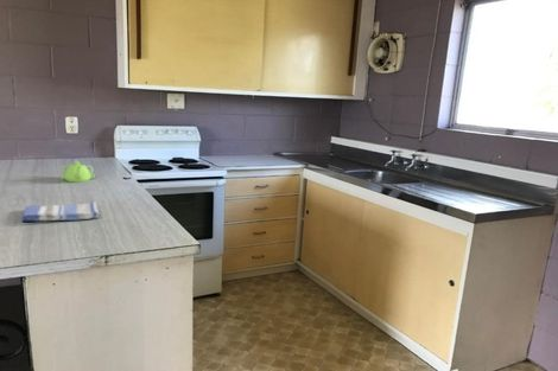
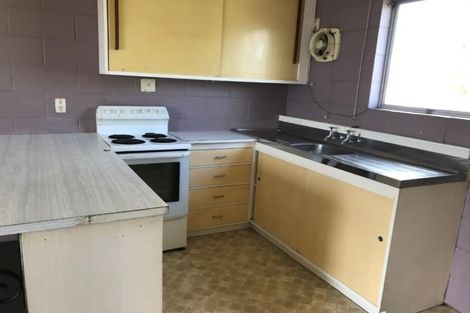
- dish towel (62, 210)
- teapot (77, 171)
